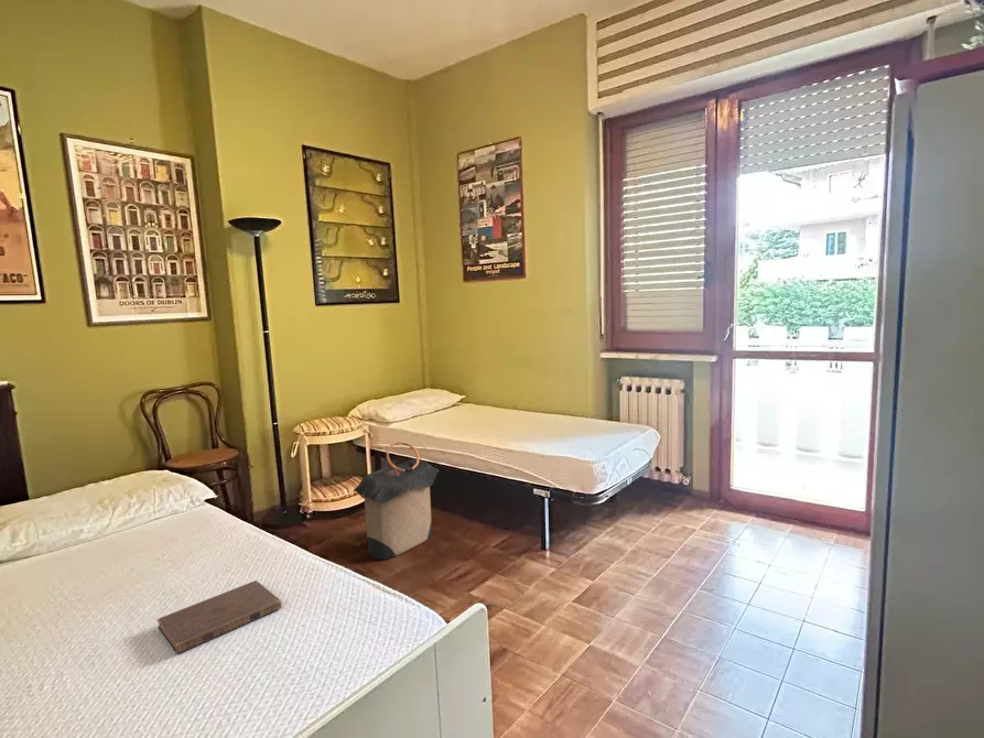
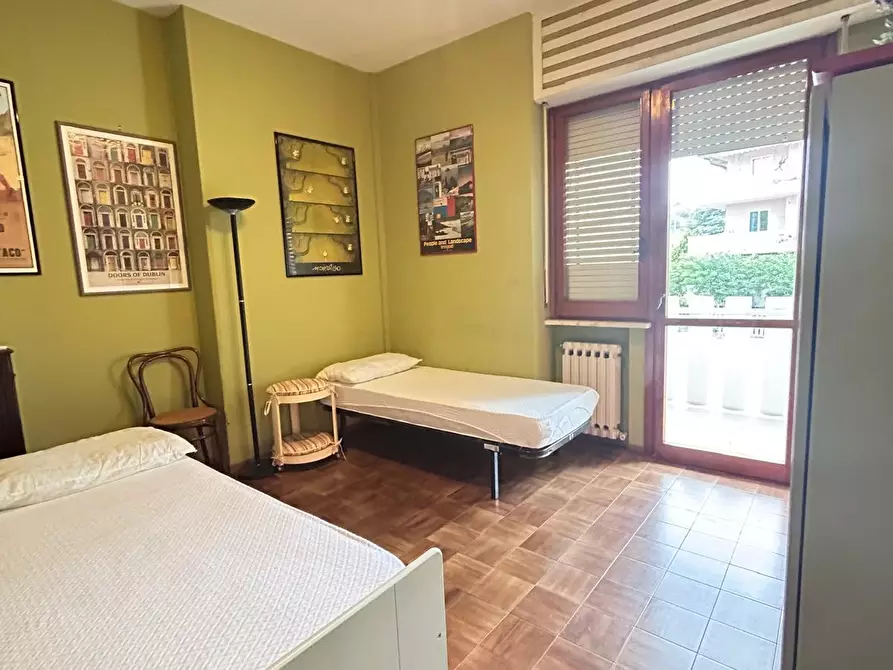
- laundry hamper (398, 496)
- book (220, 614)
